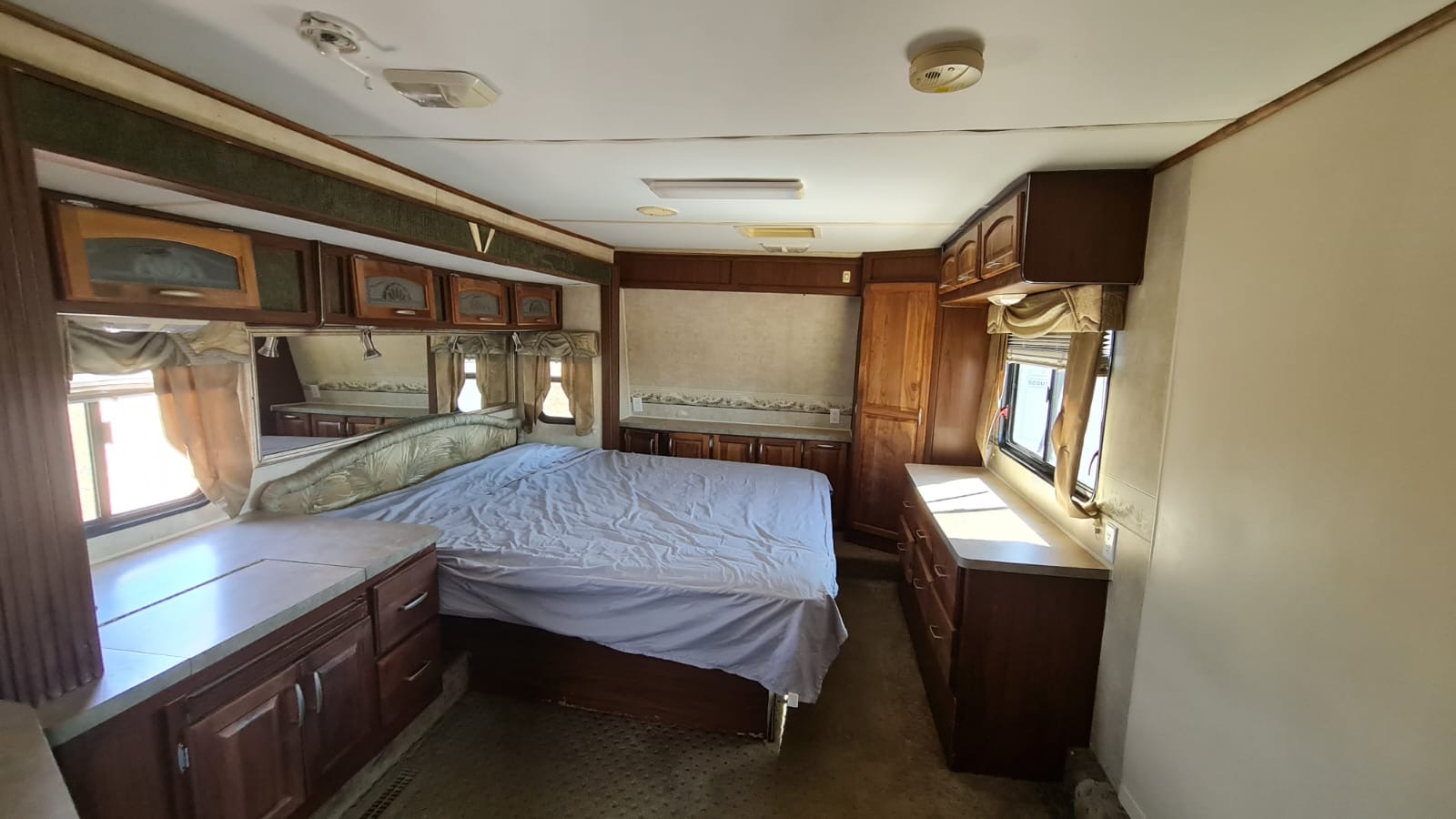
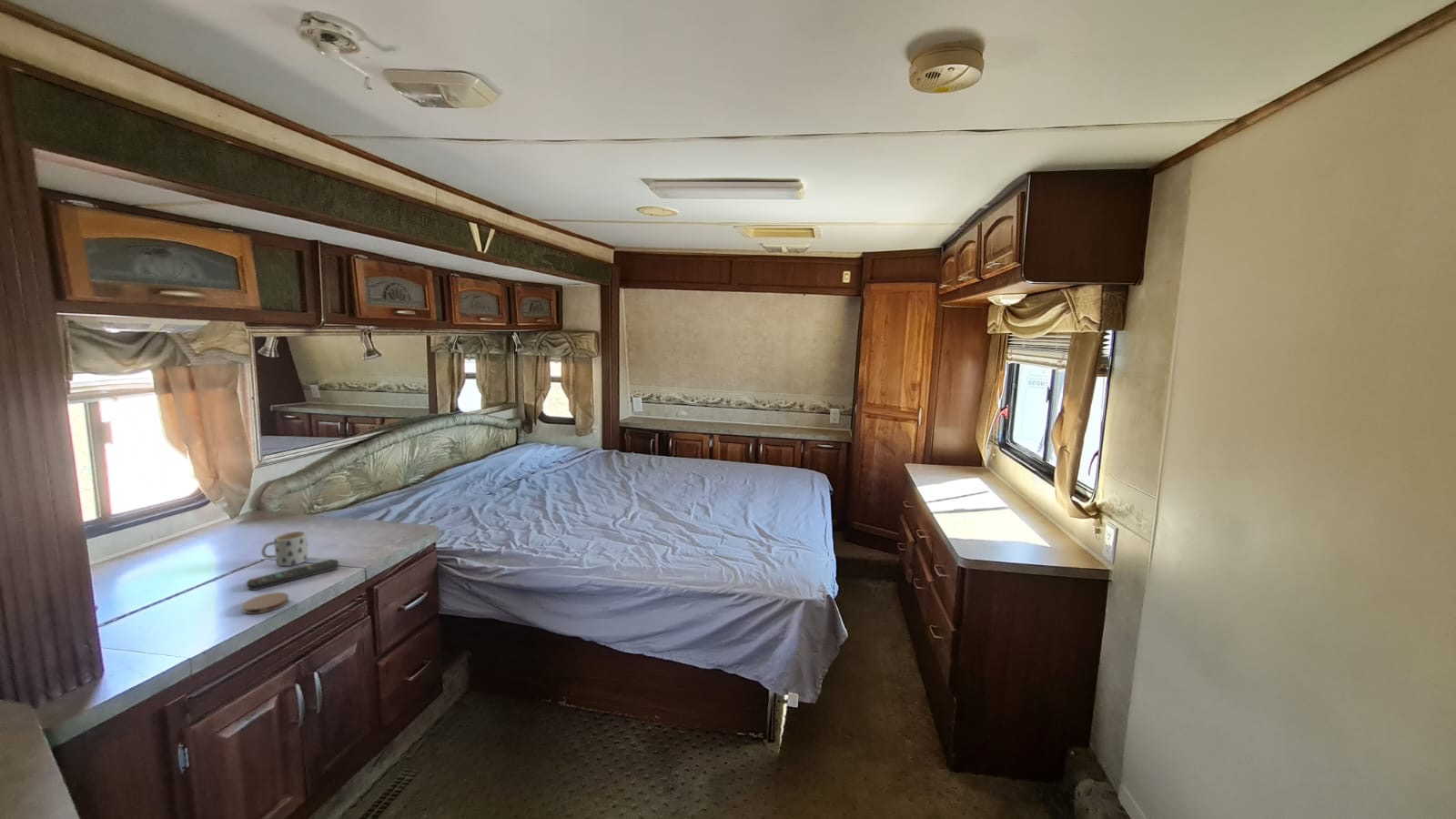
+ coaster (266, 602)
+ mug (285, 549)
+ remote control (295, 573)
